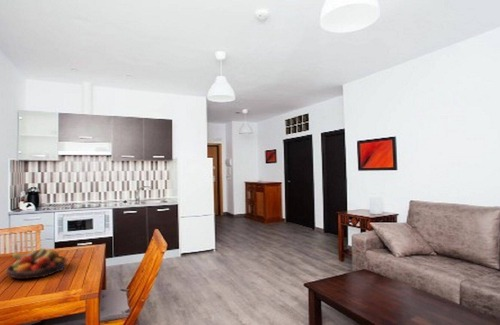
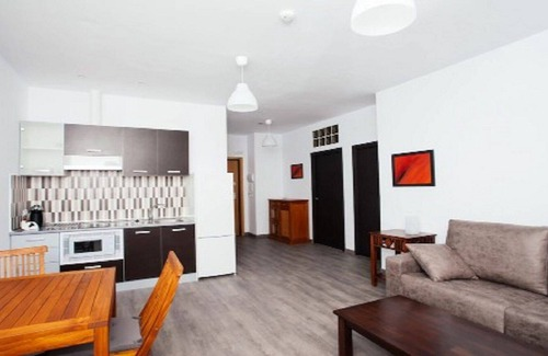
- fruit bowl (37, 261)
